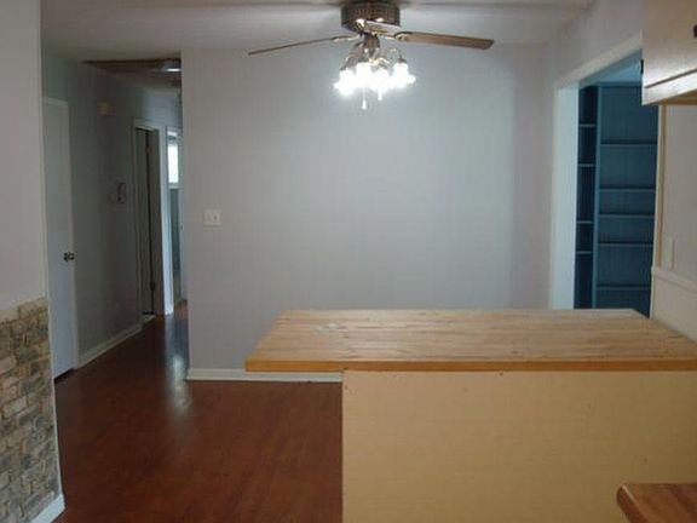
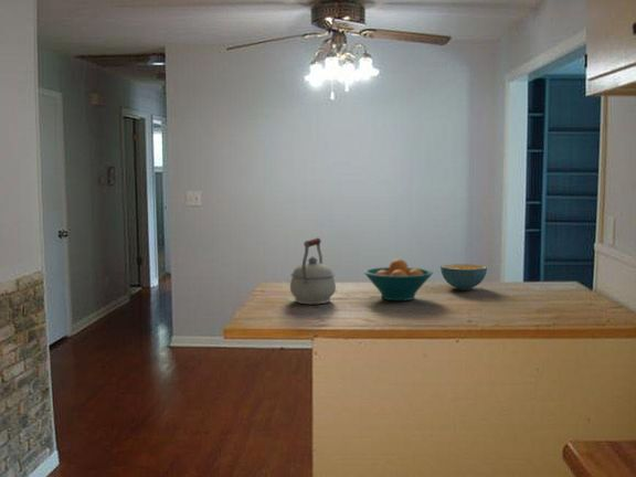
+ kettle (314, 269)
+ fruit bowl (398, 278)
+ cereal bowl (463, 277)
